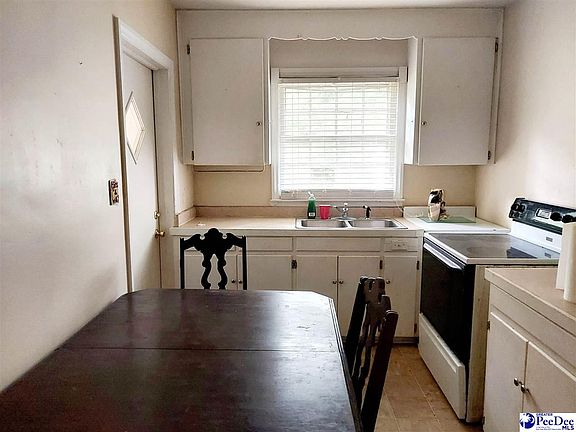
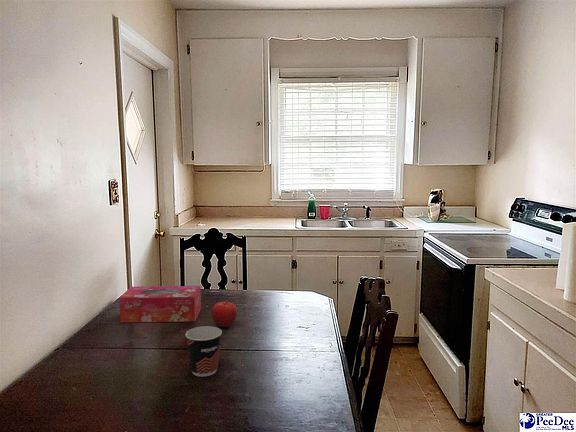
+ cup (204, 351)
+ tissue box (162, 303)
+ fruit (224, 313)
